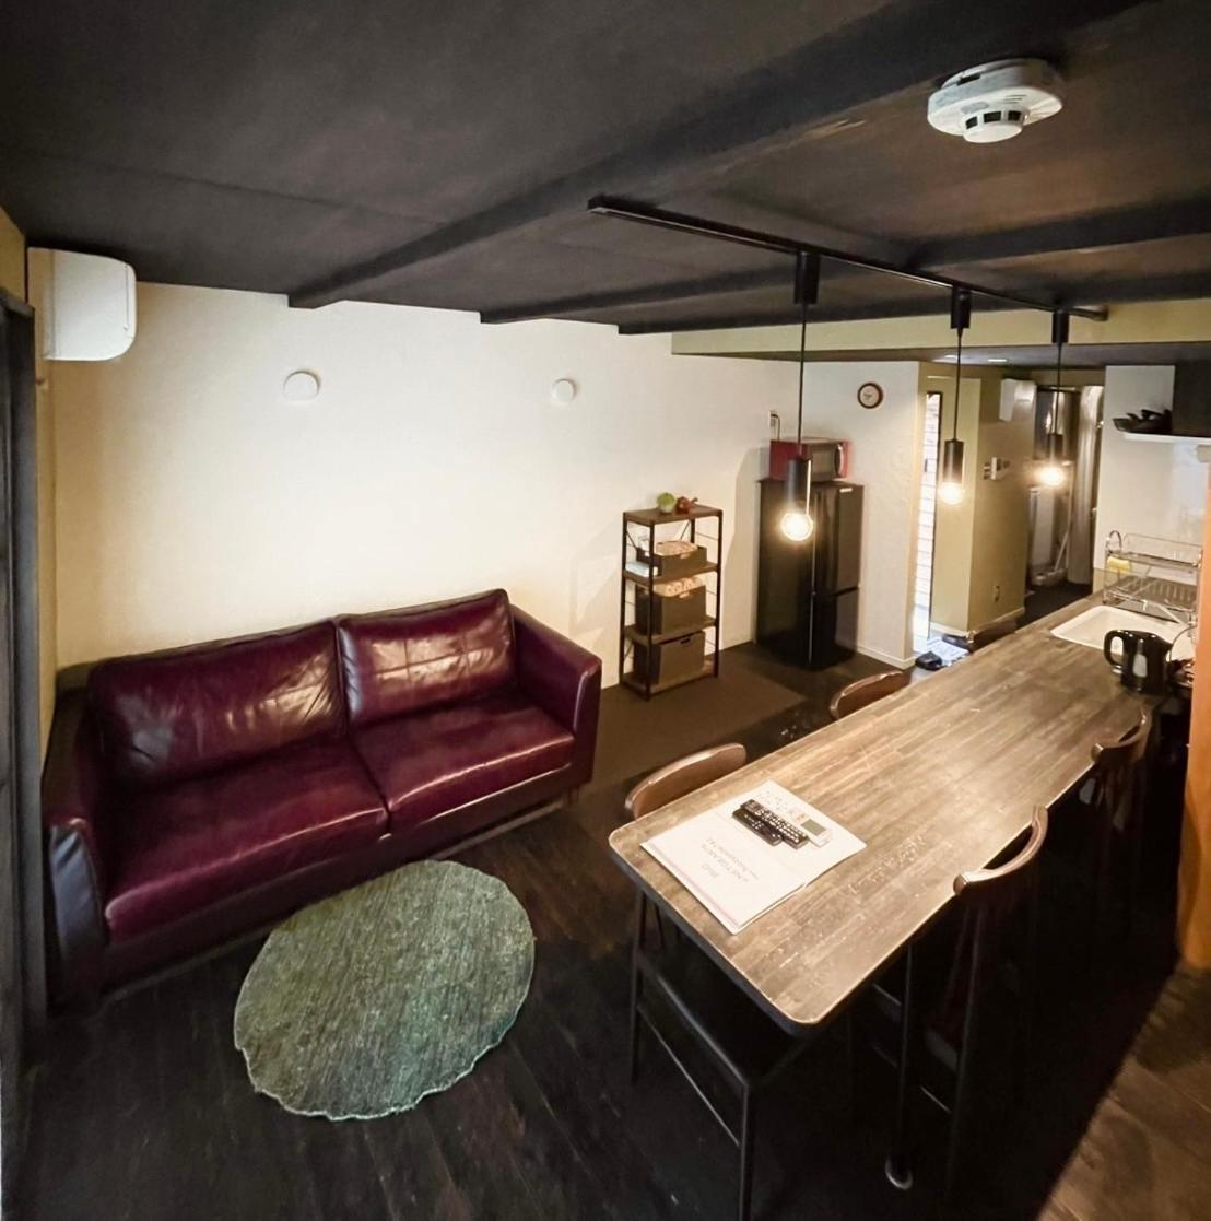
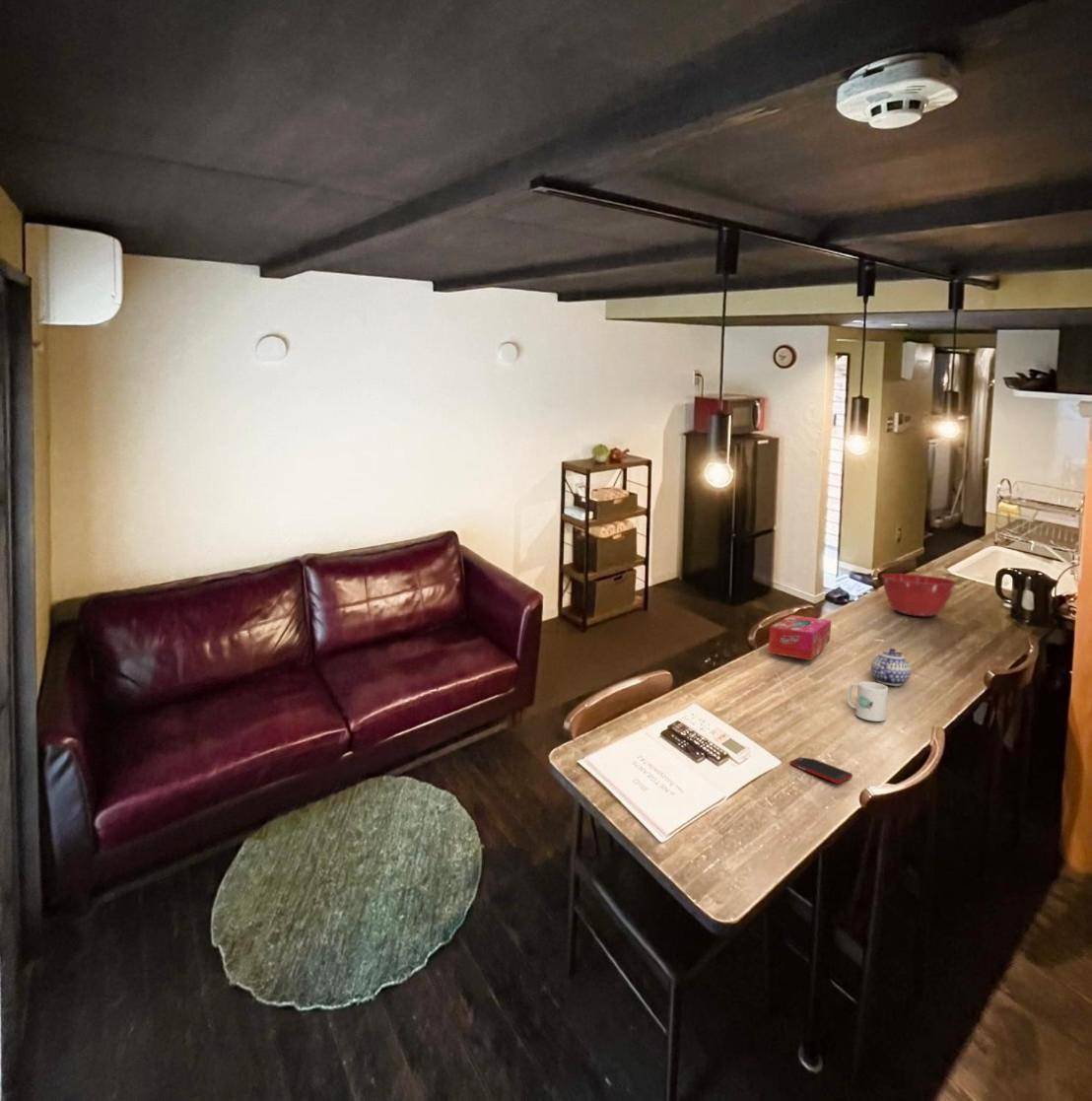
+ cell phone (820, 769)
+ mug (865, 699)
+ mixing bowl (917, 595)
+ tissue box (800, 636)
+ teapot (891, 665)
